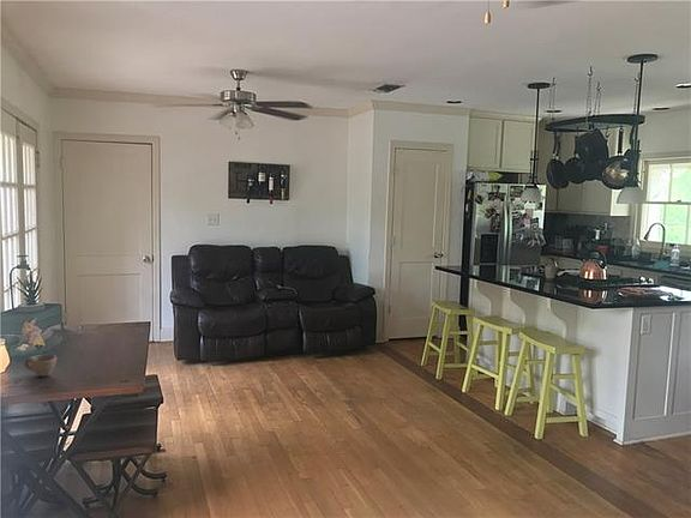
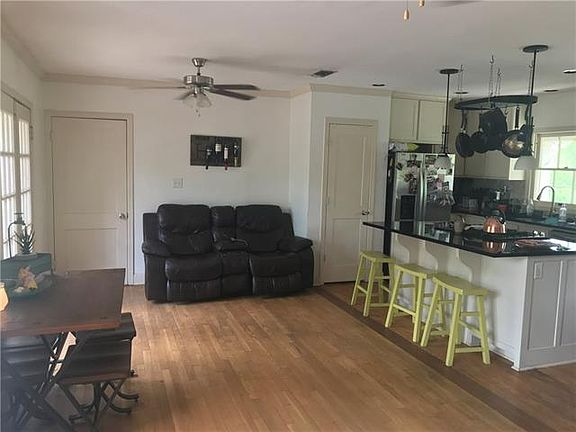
- cup (40, 366)
